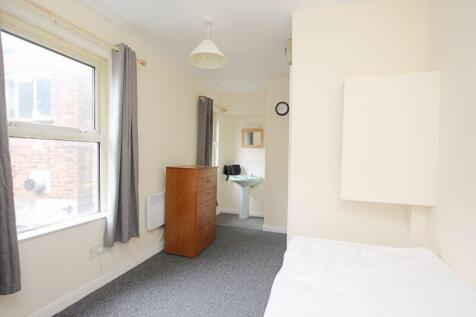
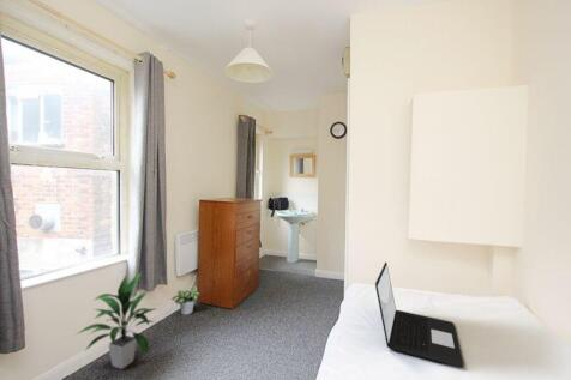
+ potted plant (186, 301)
+ indoor plant (122, 321)
+ laptop (417, 314)
